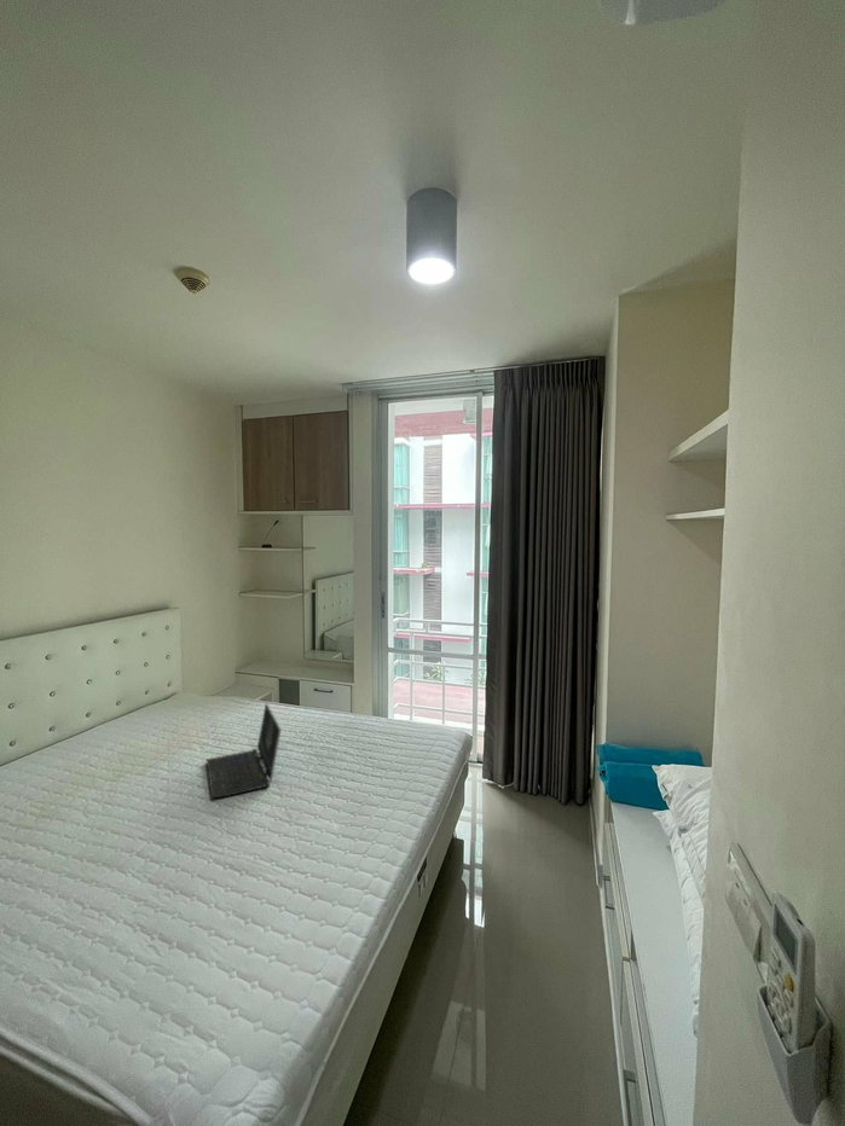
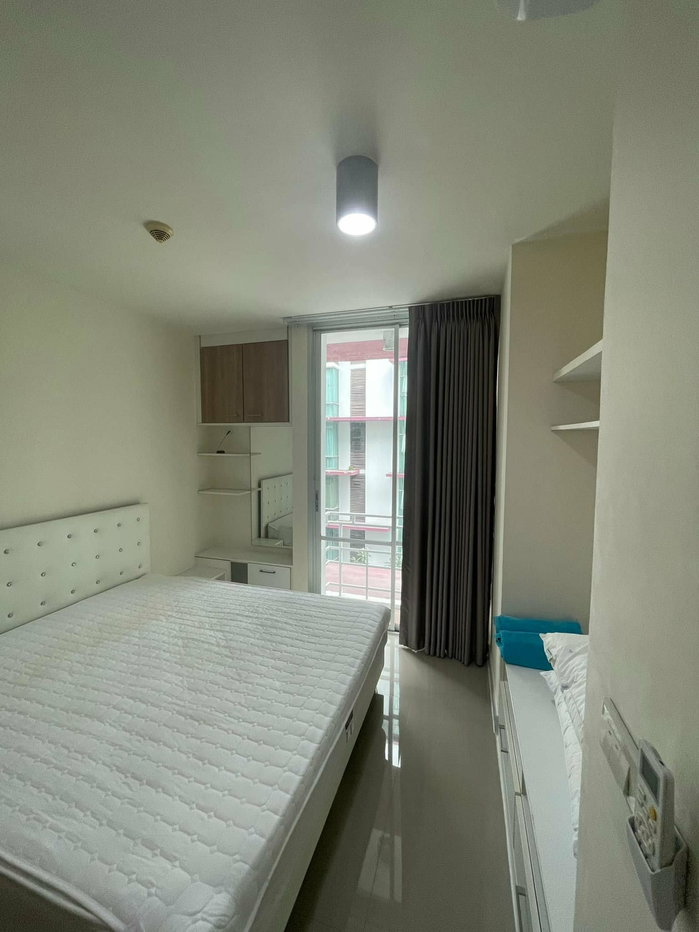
- laptop computer (243, 751)
